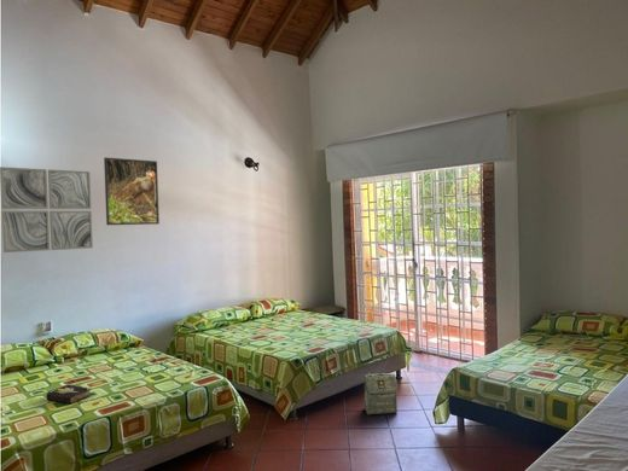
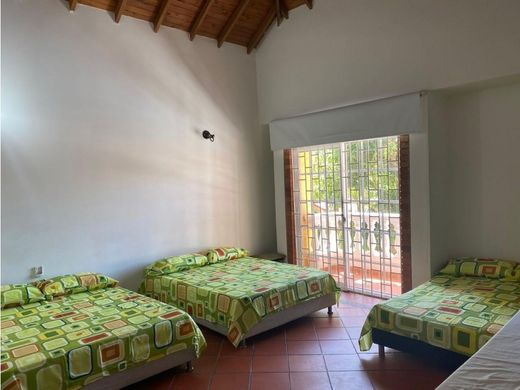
- wall art (47, 208)
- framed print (132, 192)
- hardback book (69, 392)
- bag (380, 391)
